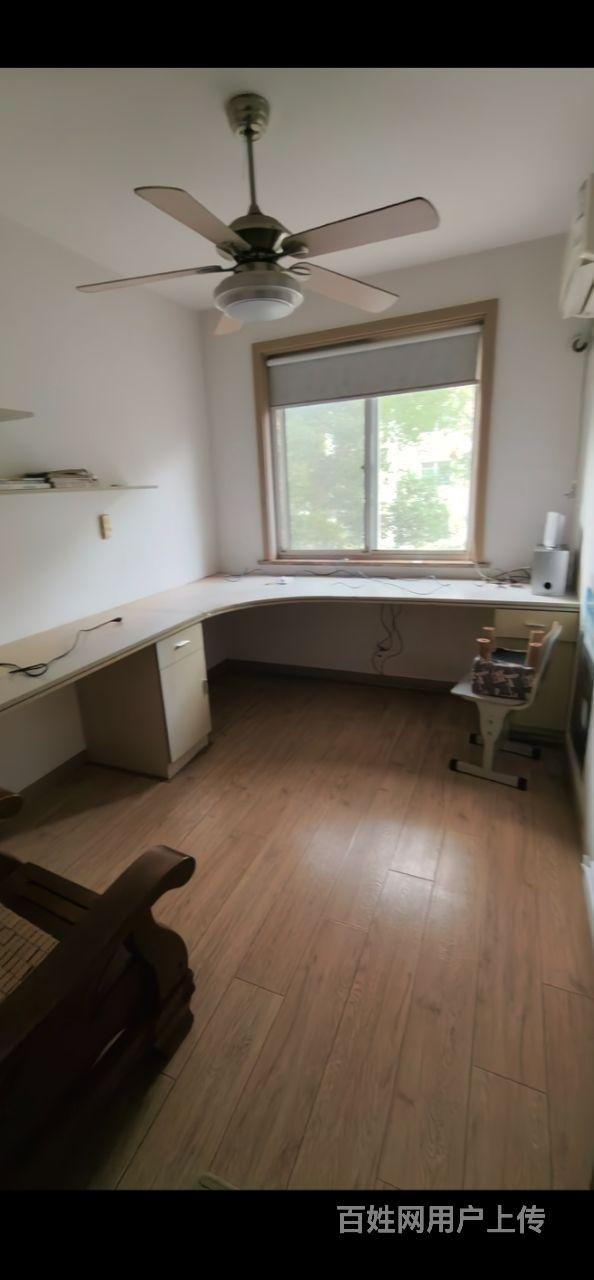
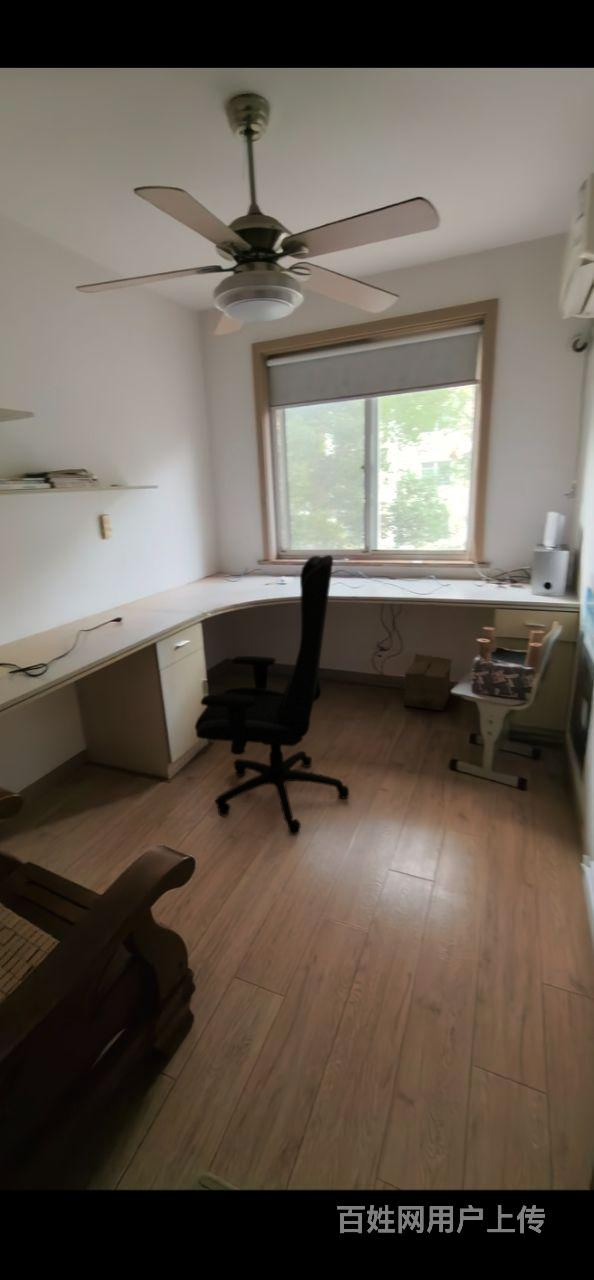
+ office chair (271, 689)
+ cardboard box (429, 678)
